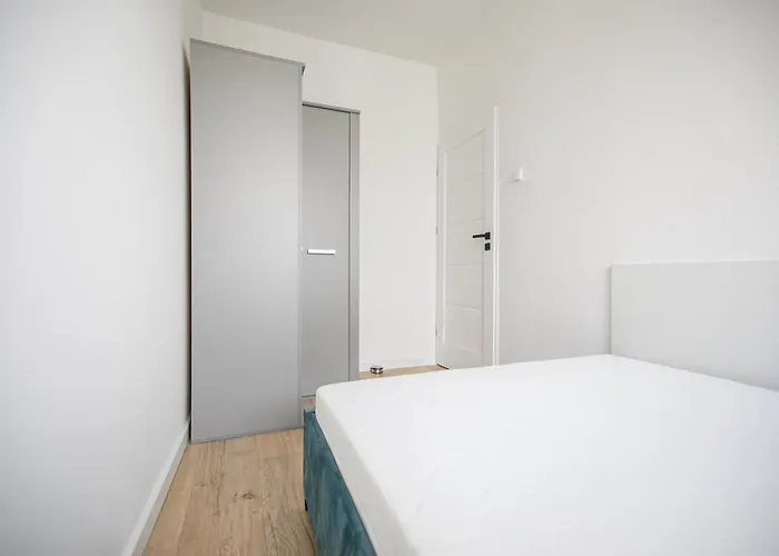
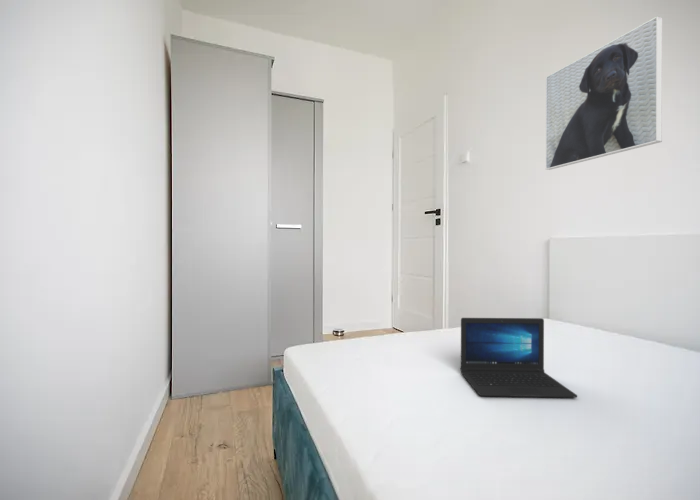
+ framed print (595, 104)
+ laptop (513, 354)
